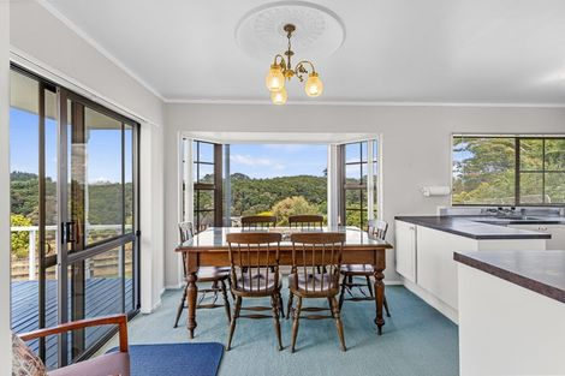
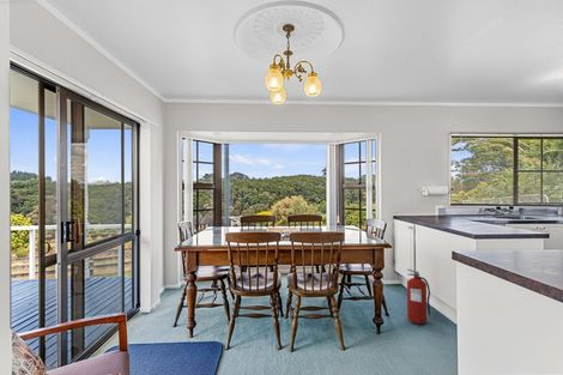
+ fire extinguisher (418, 296)
